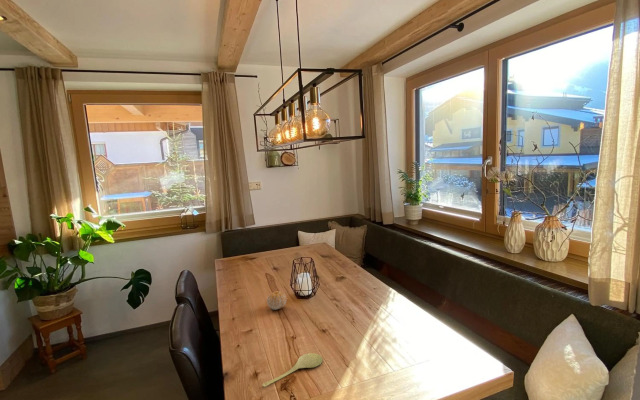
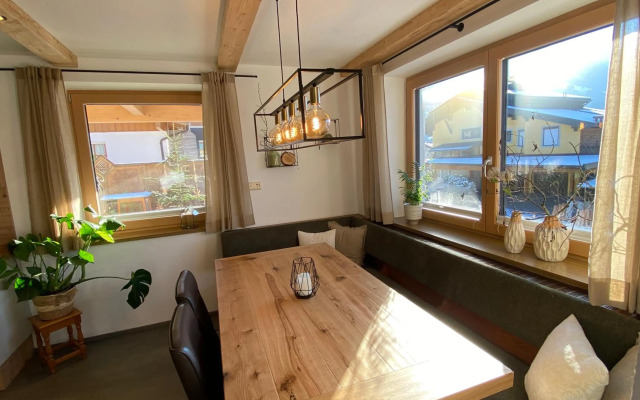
- spoon (293, 369)
- fruit (276, 300)
